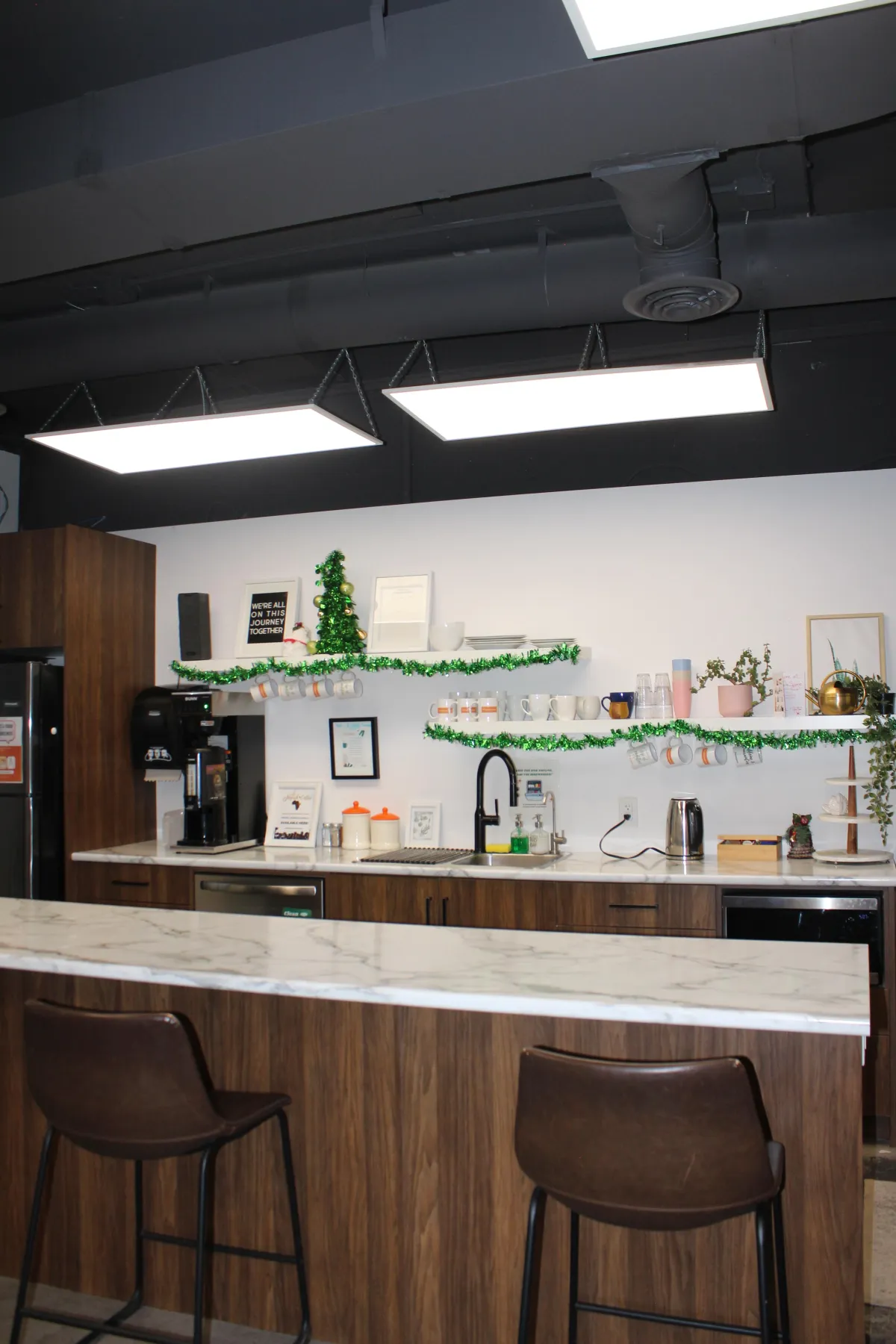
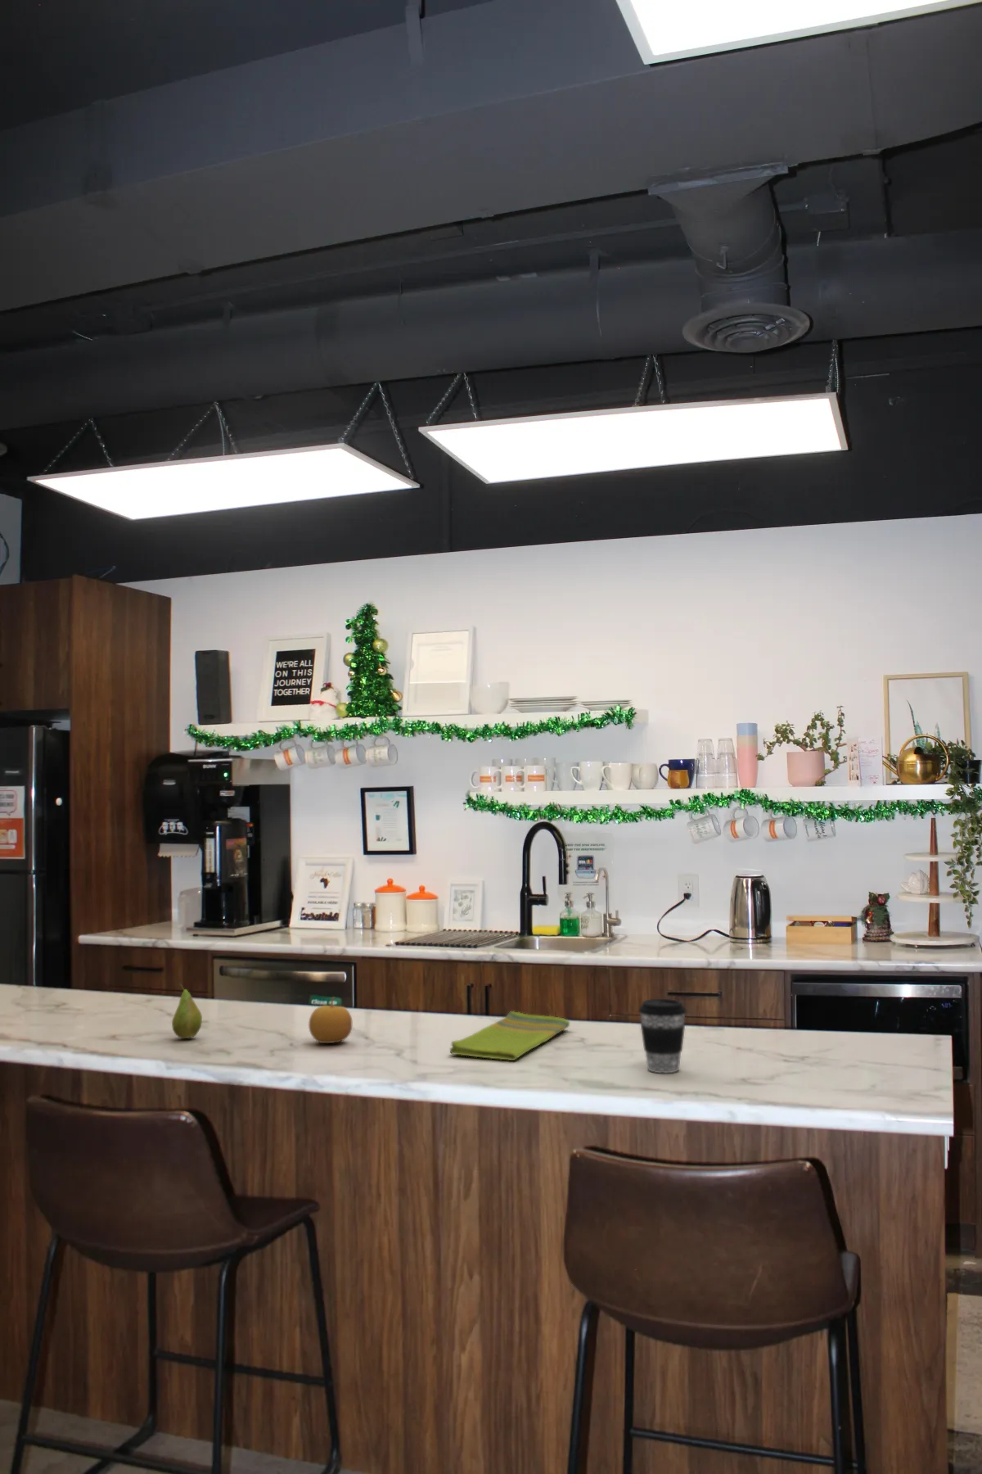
+ coffee cup (662, 1036)
+ fruit (331, 1019)
+ fruit (186, 1010)
+ dish towel (512, 1034)
